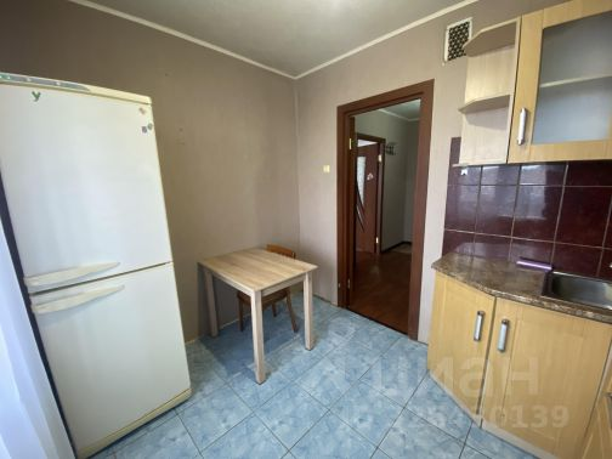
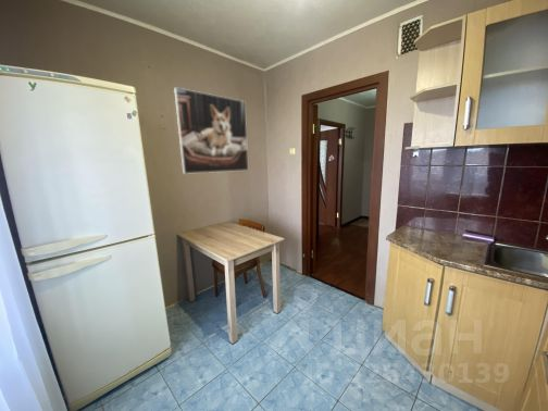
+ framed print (216, 134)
